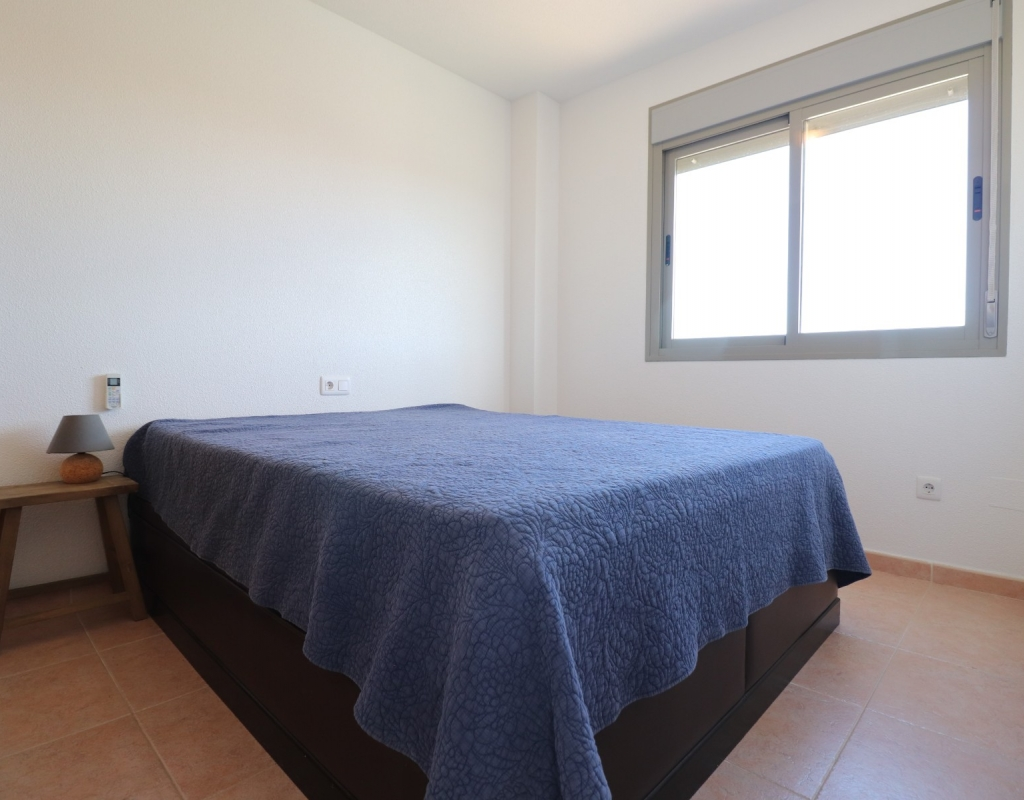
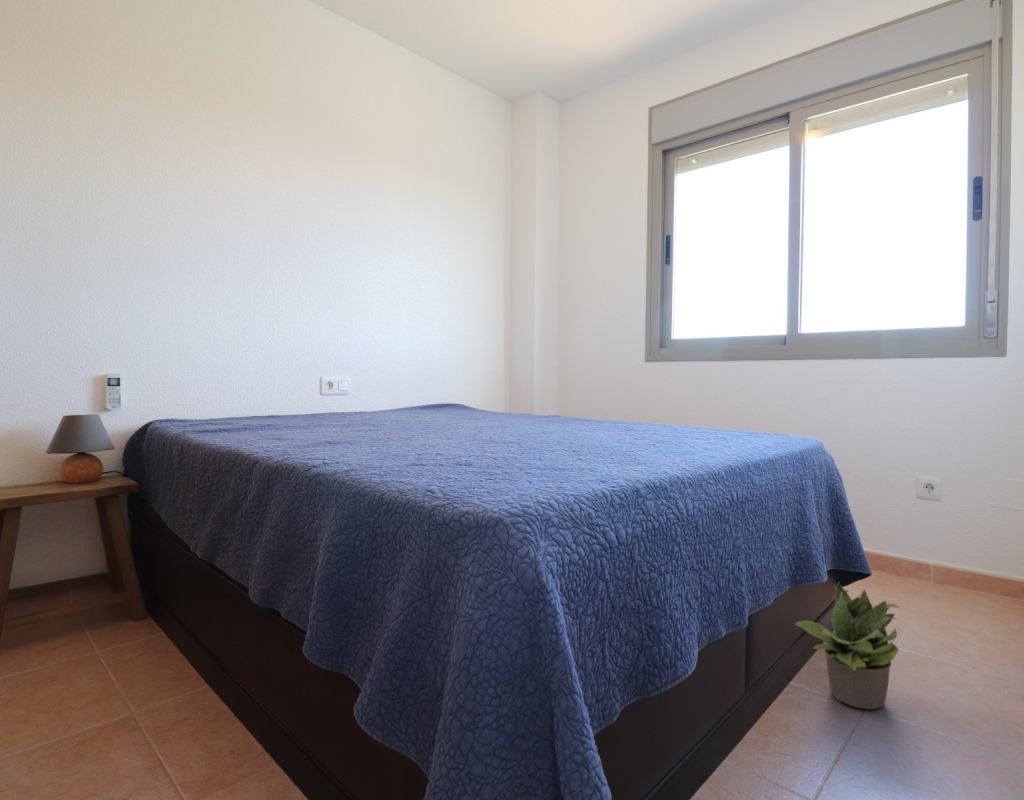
+ potted plant (848, 644)
